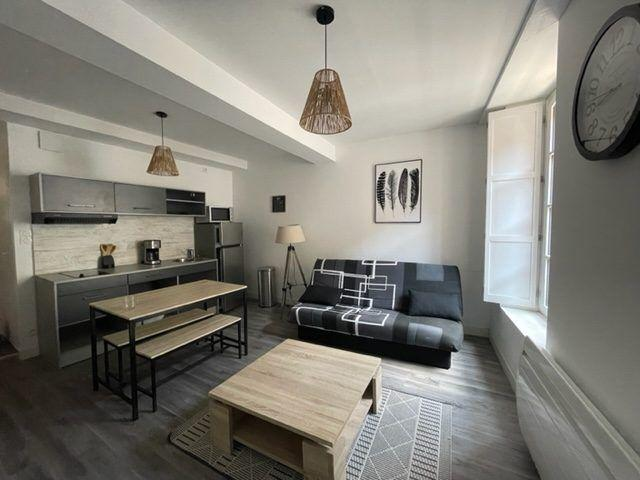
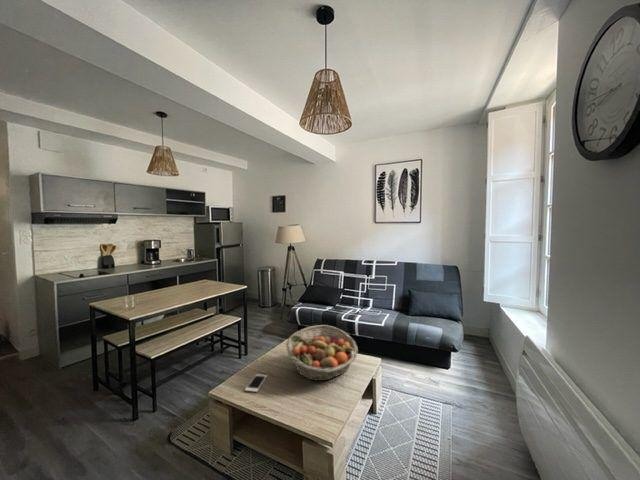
+ cell phone (256, 382)
+ fruit basket (322, 351)
